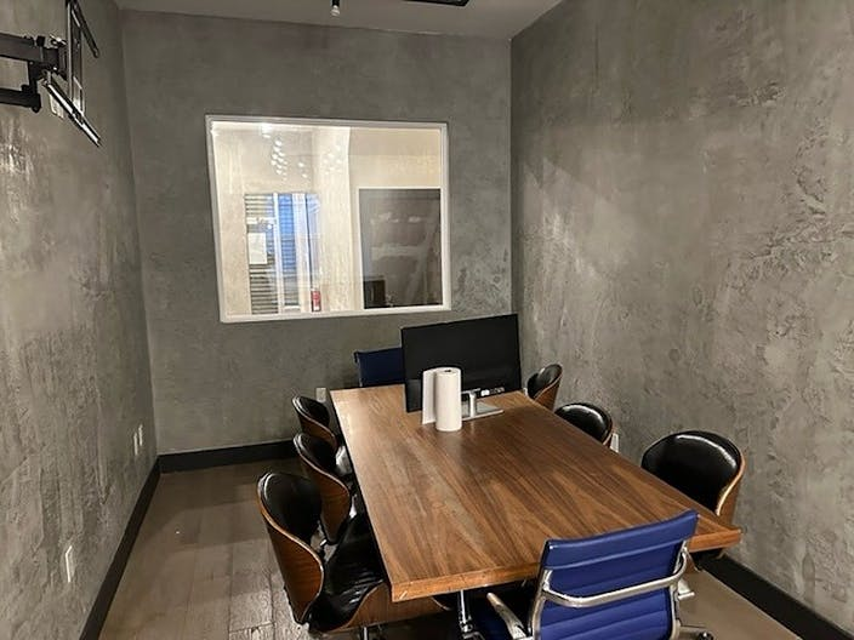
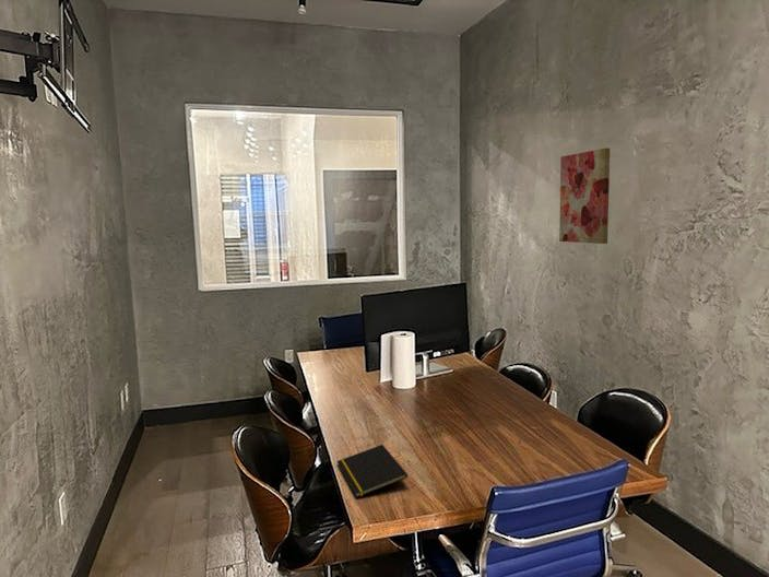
+ notepad (370, 469)
+ wall art (582, 198)
